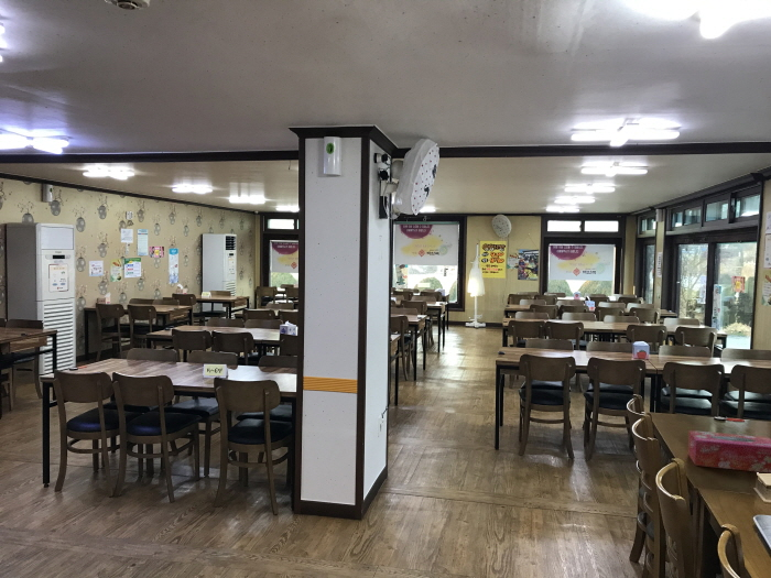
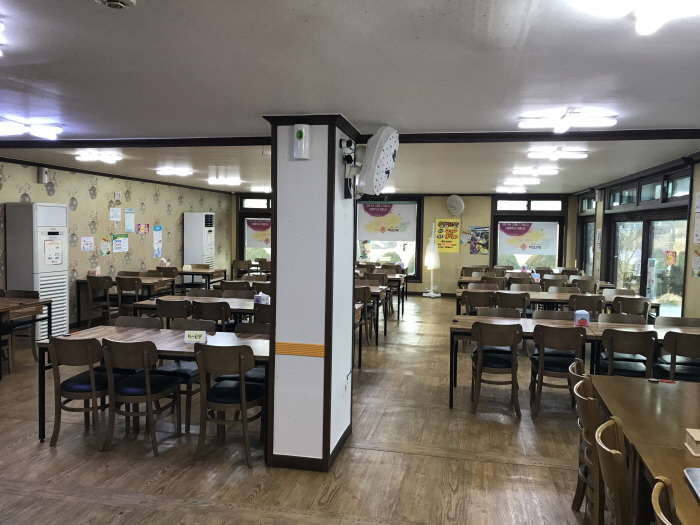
- tissue box (731, 450)
